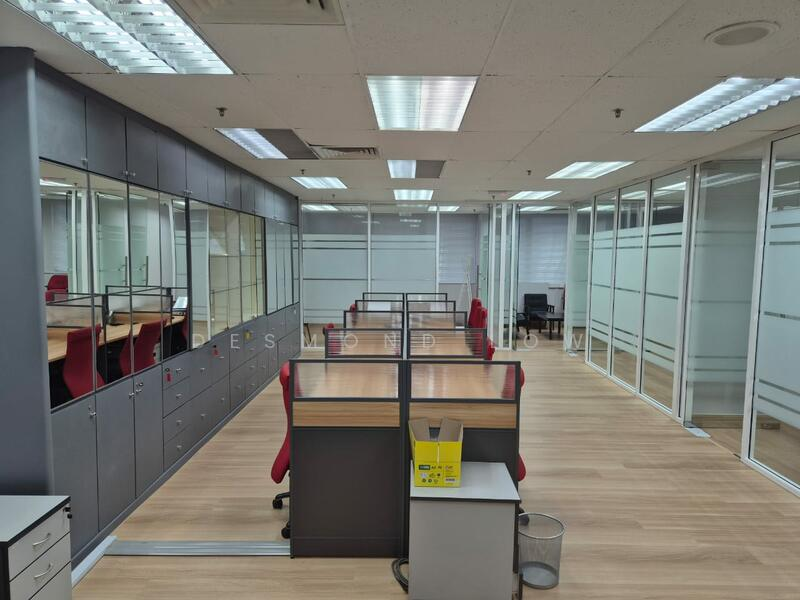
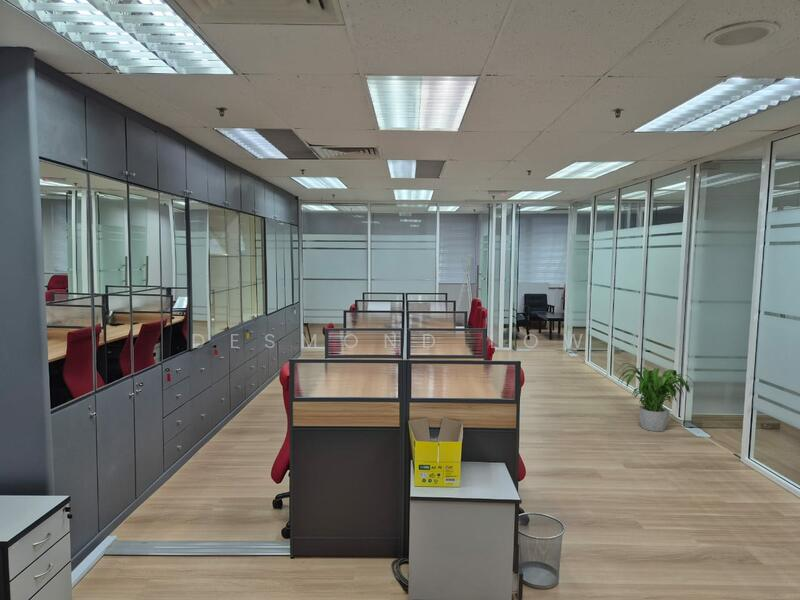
+ potted plant (655, 398)
